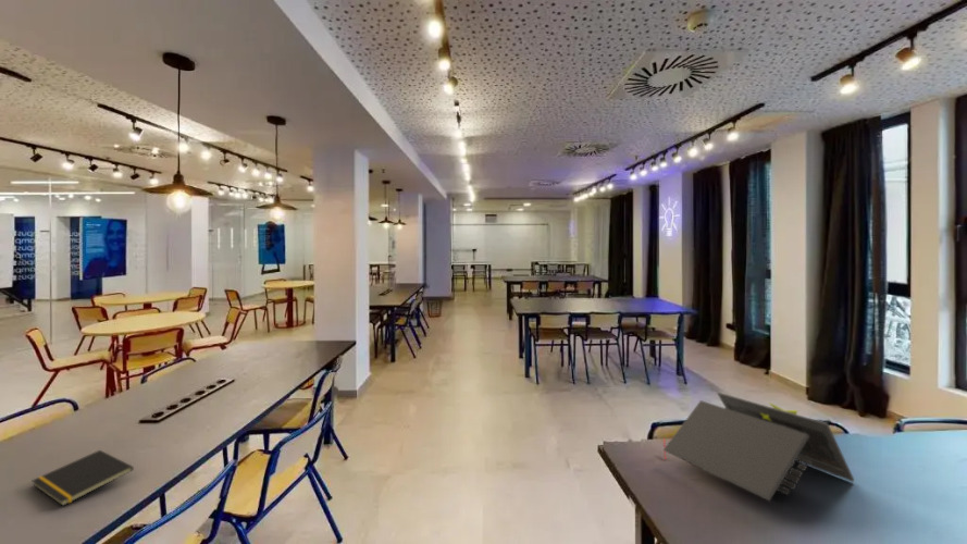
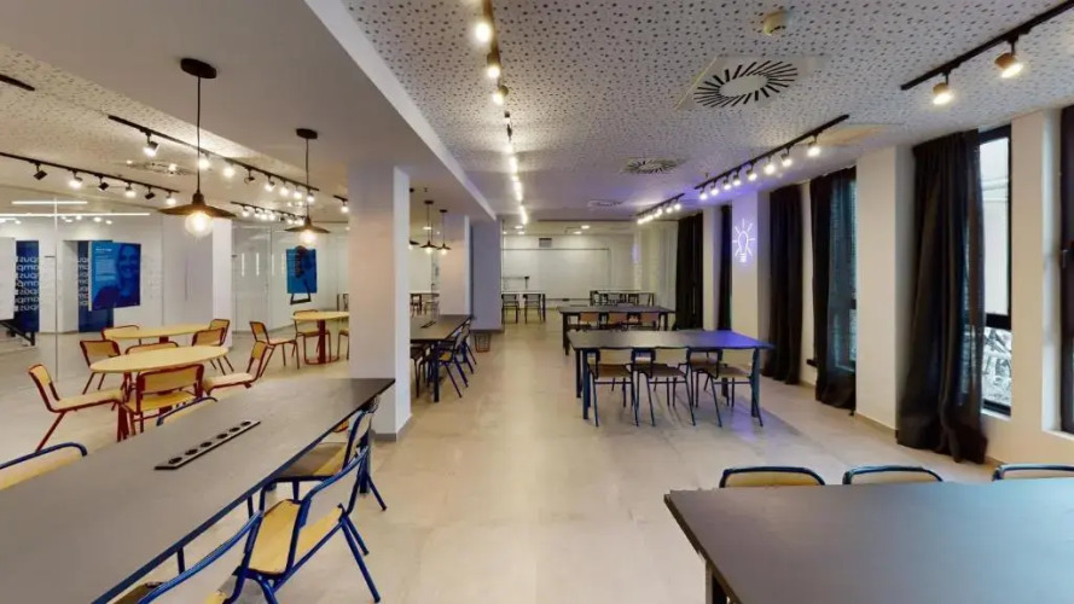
- notepad (83, 474)
- laptop (744, 436)
